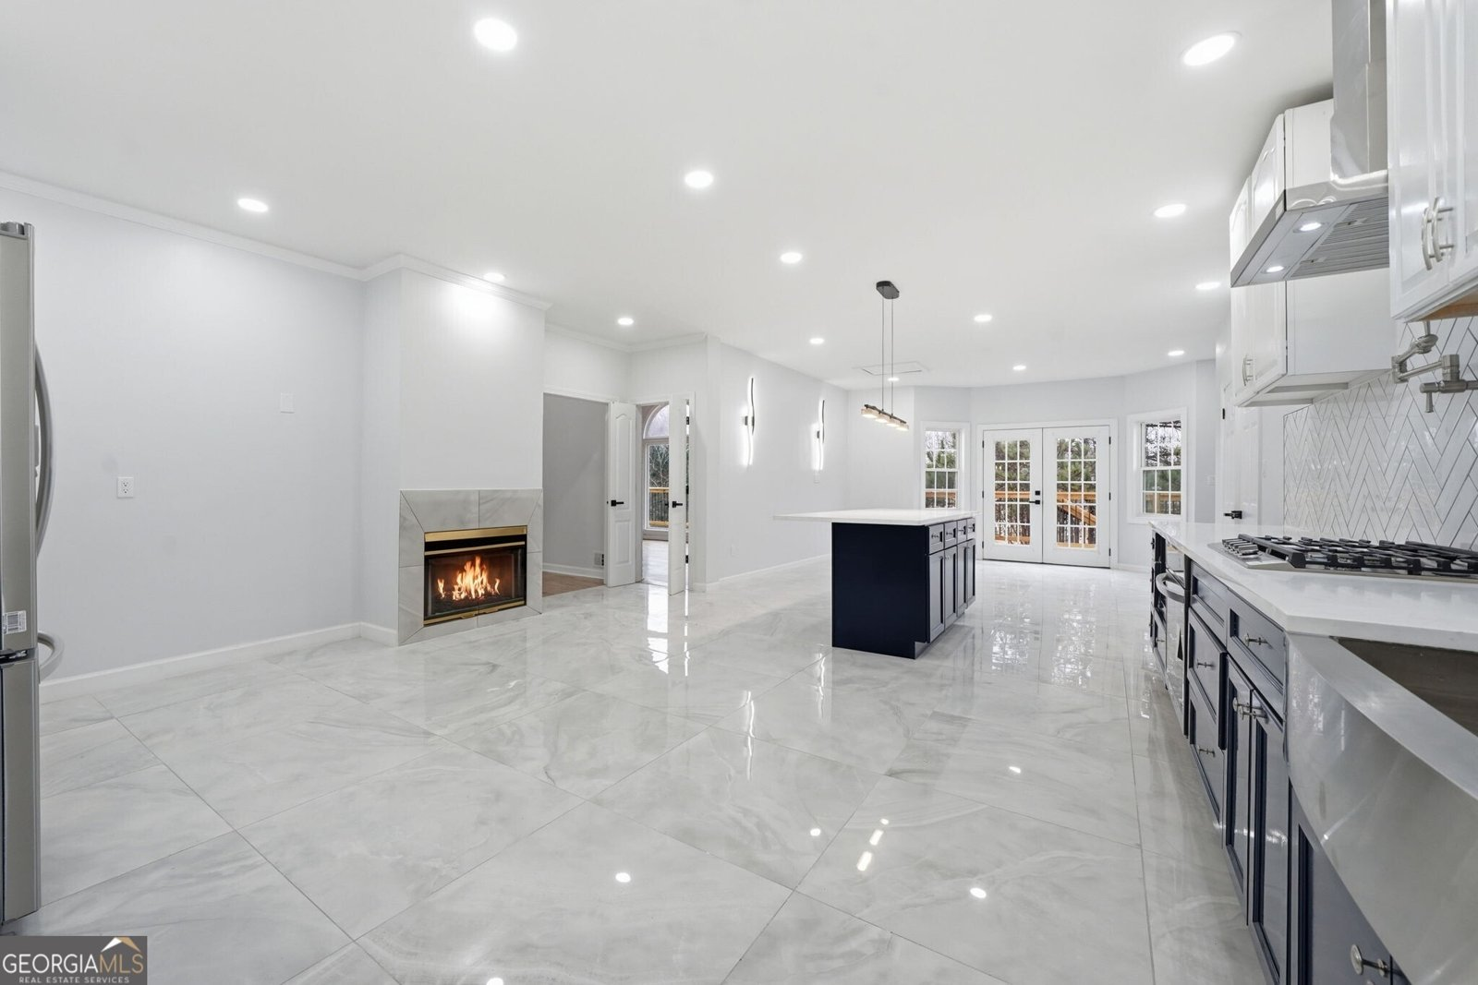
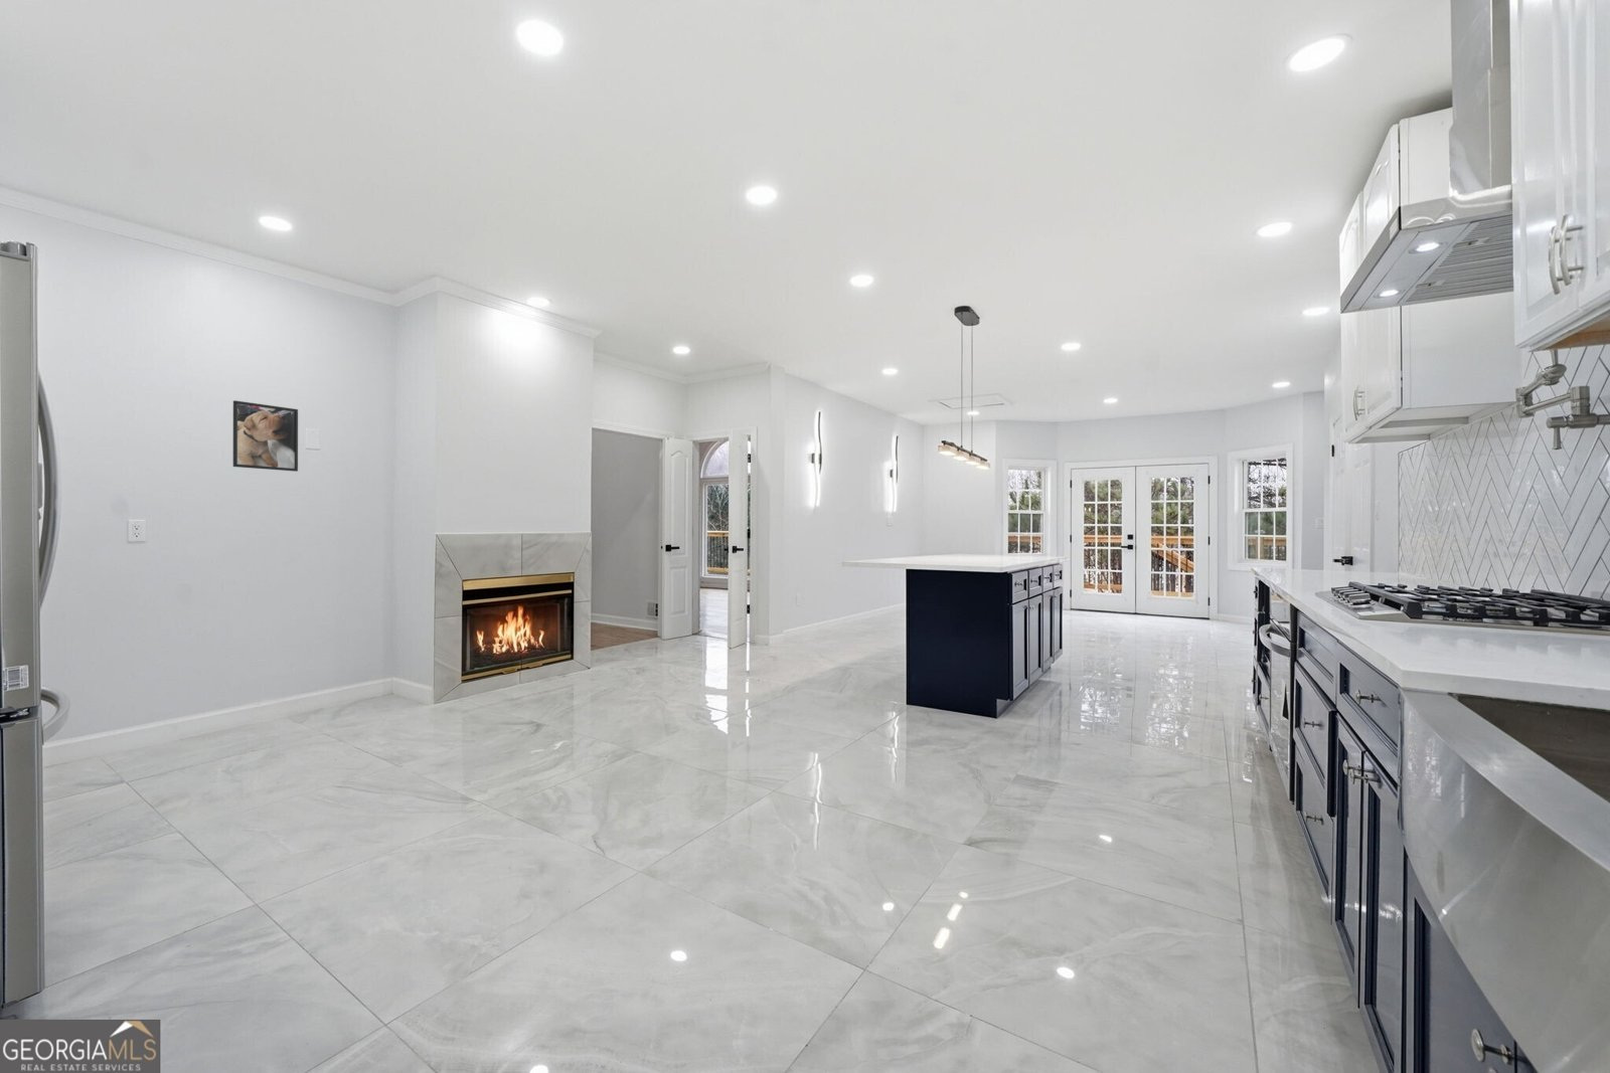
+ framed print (266, 436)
